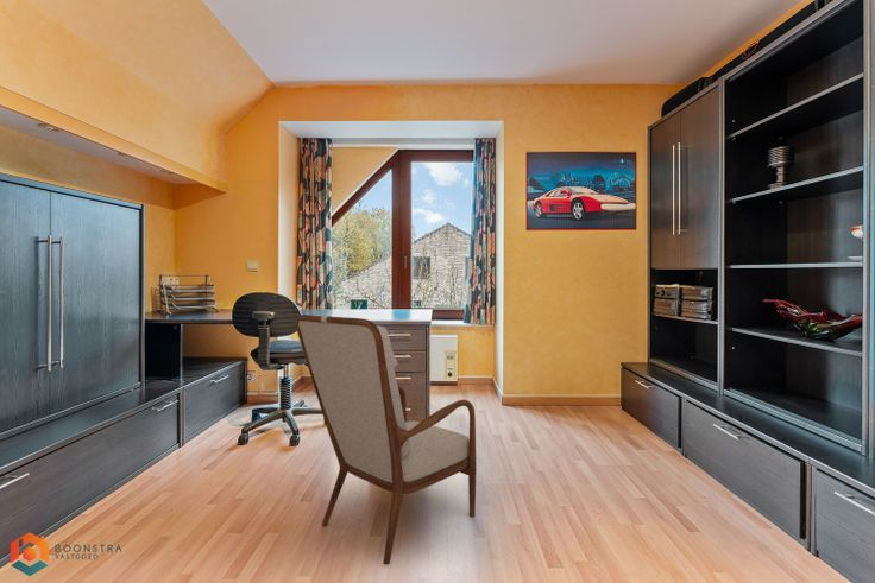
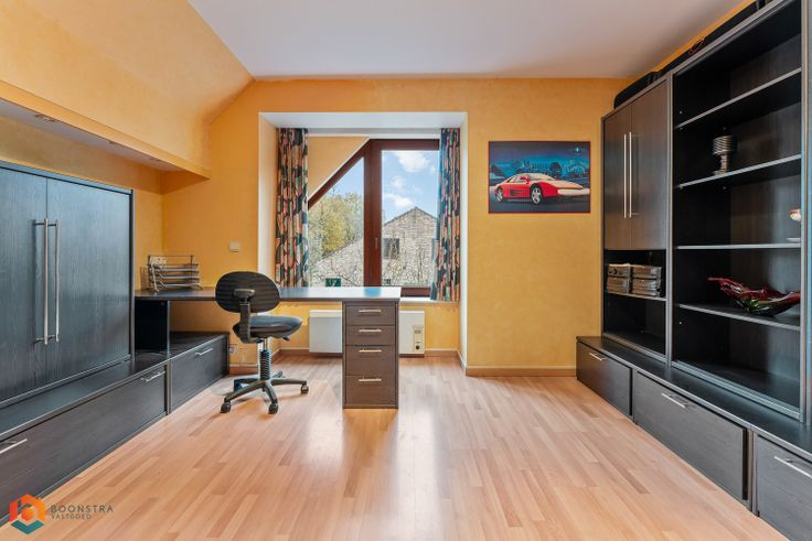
- armchair (390, 417)
